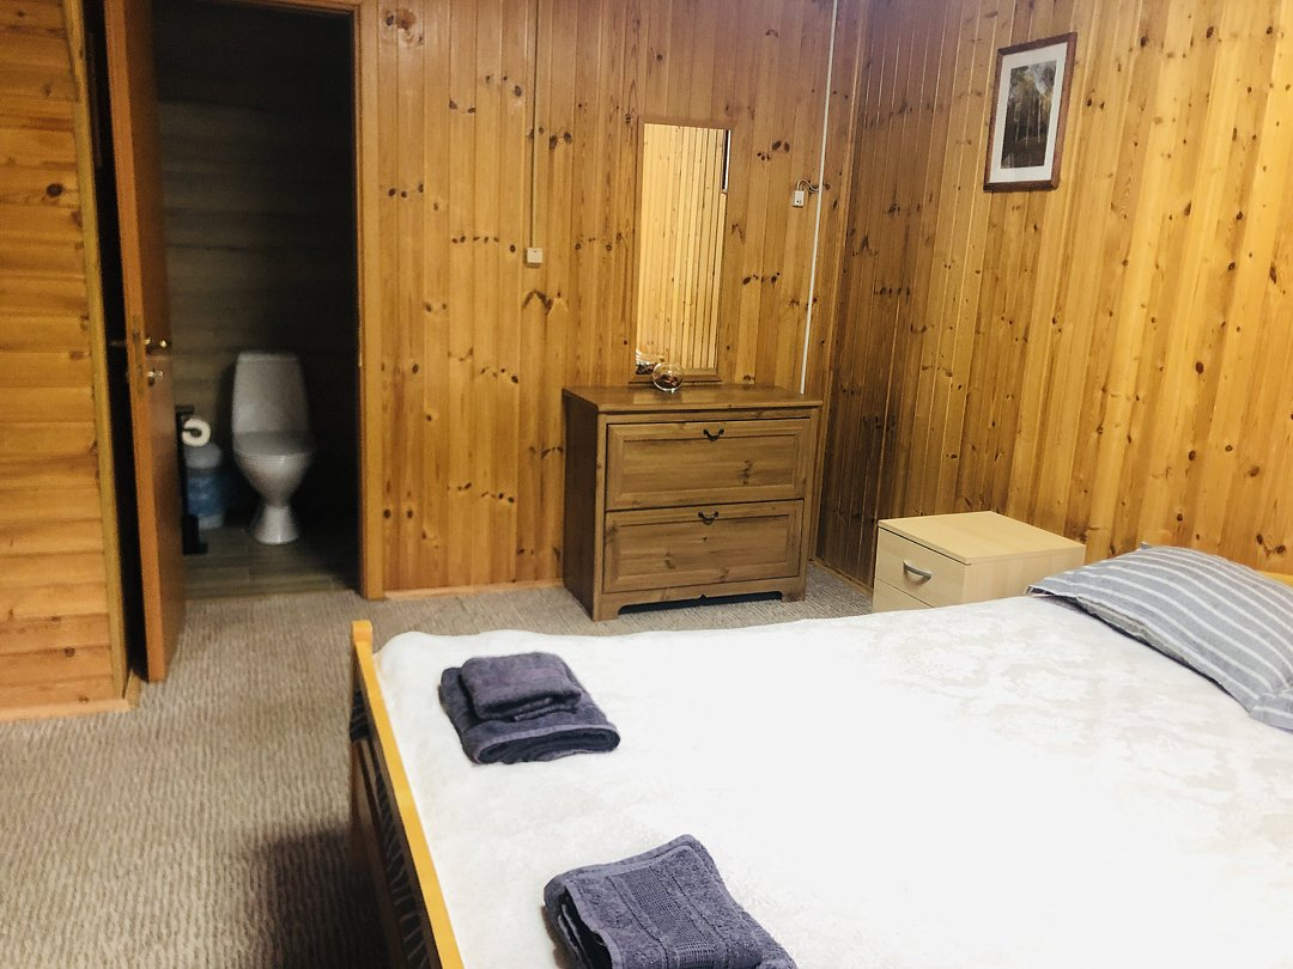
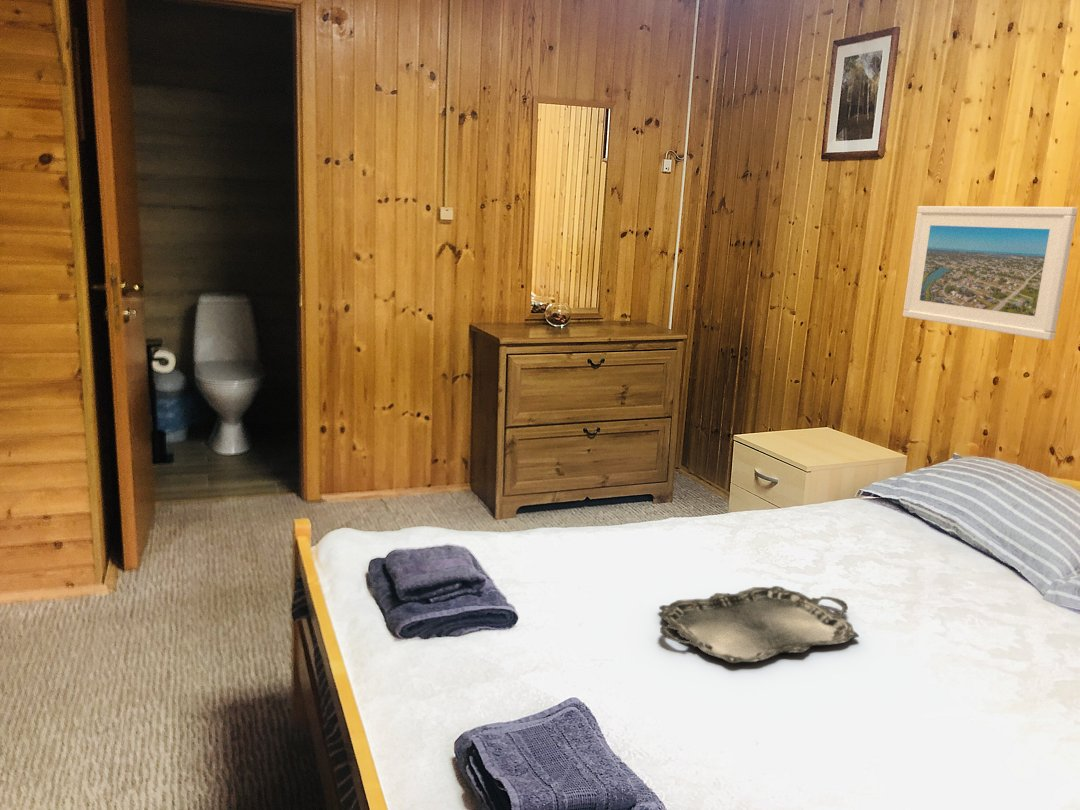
+ serving tray (756, 621)
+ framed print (980, 267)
